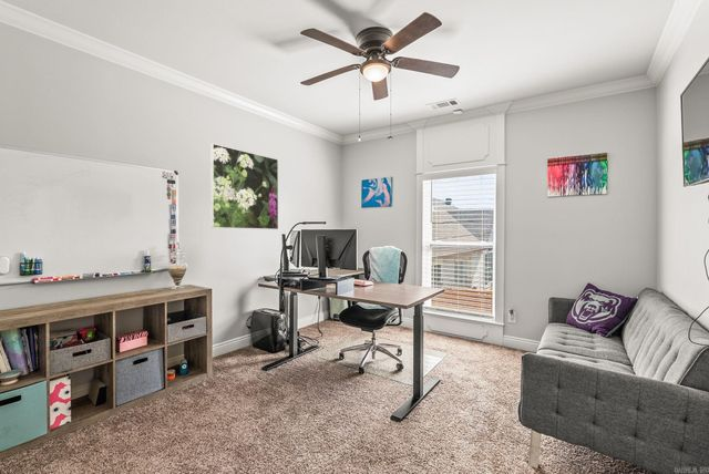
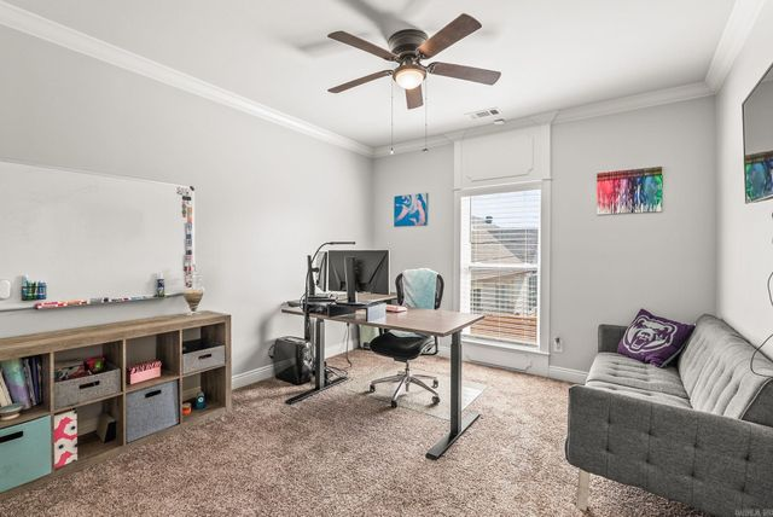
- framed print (247, 190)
